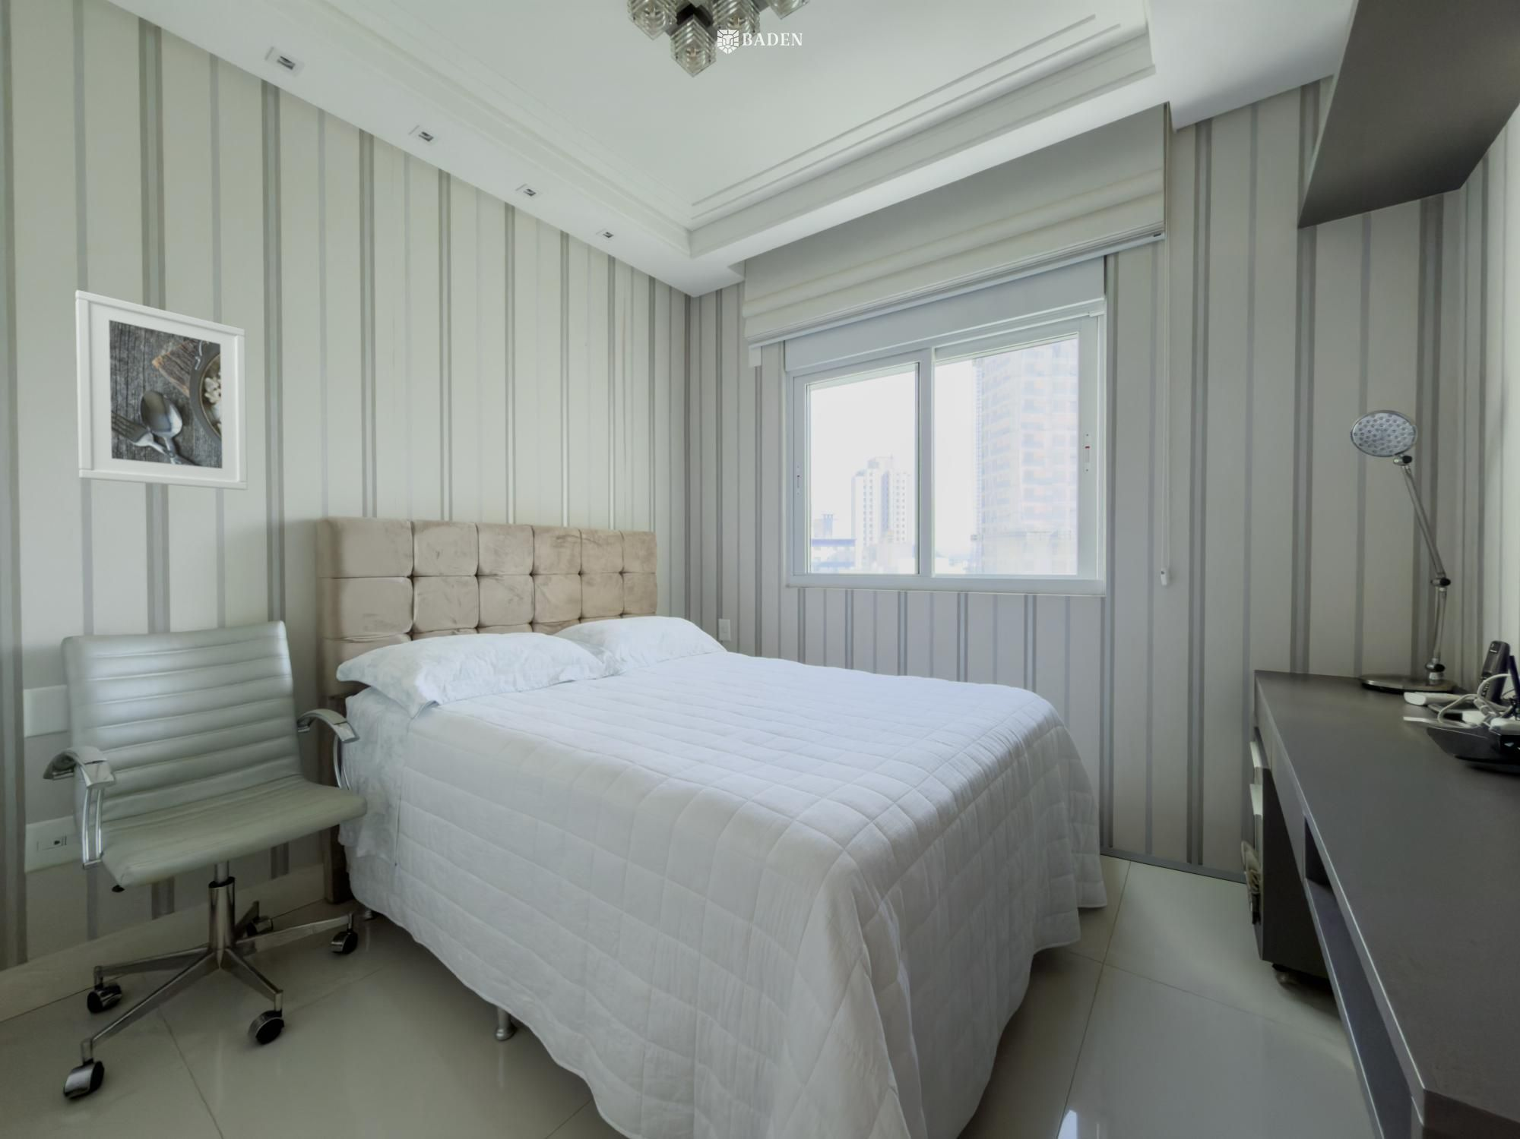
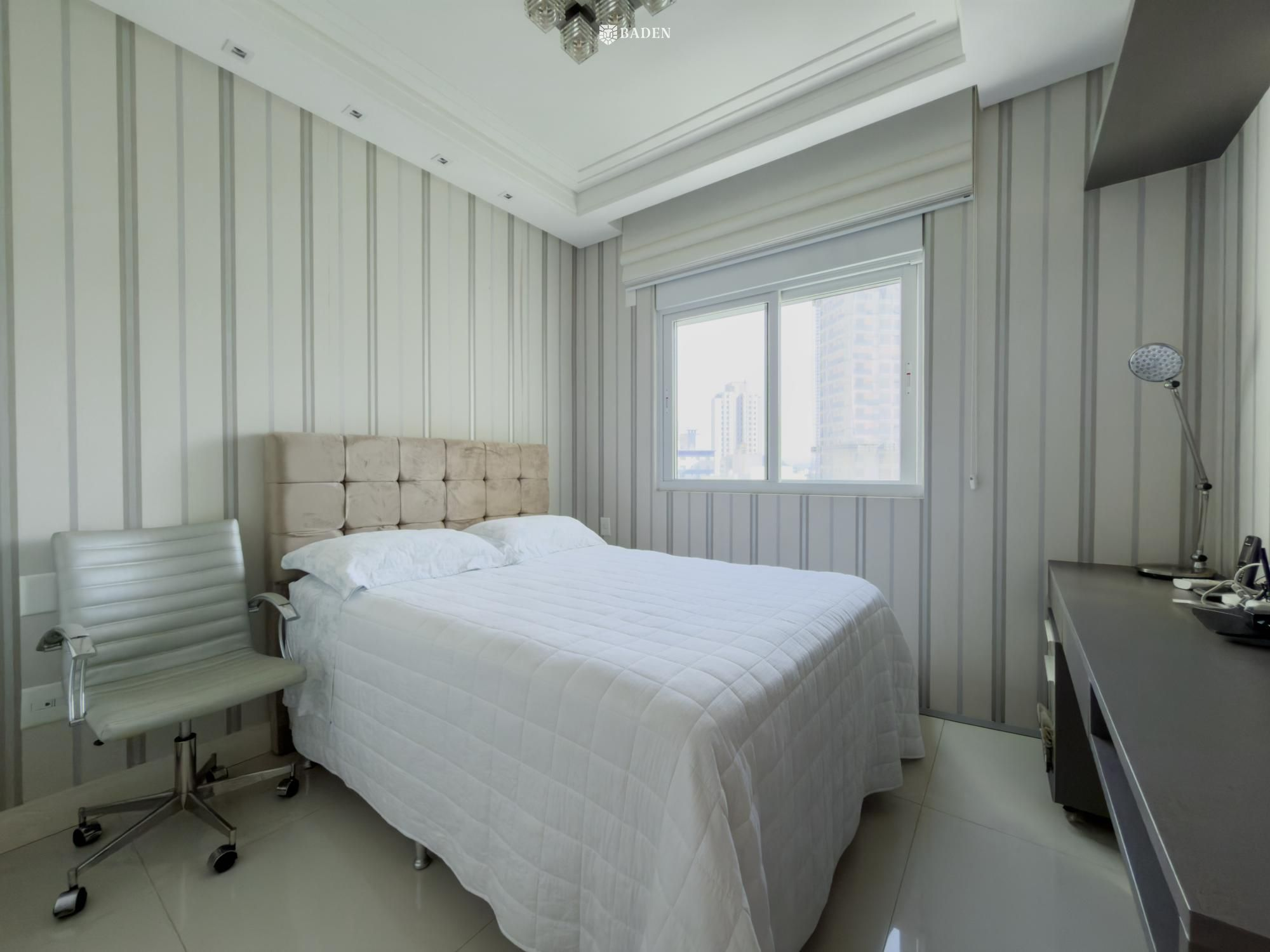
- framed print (168, 398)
